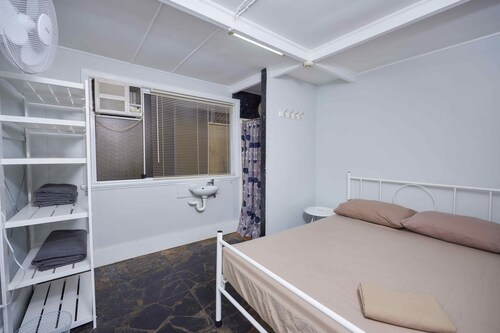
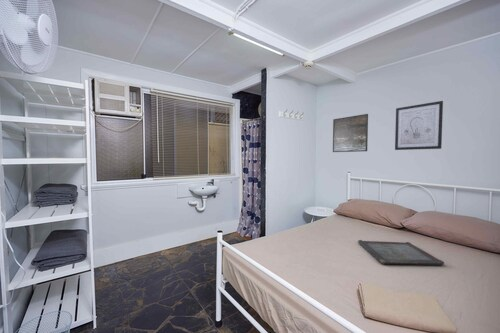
+ serving tray (396, 251)
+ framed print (349, 134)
+ wall art (417, 127)
